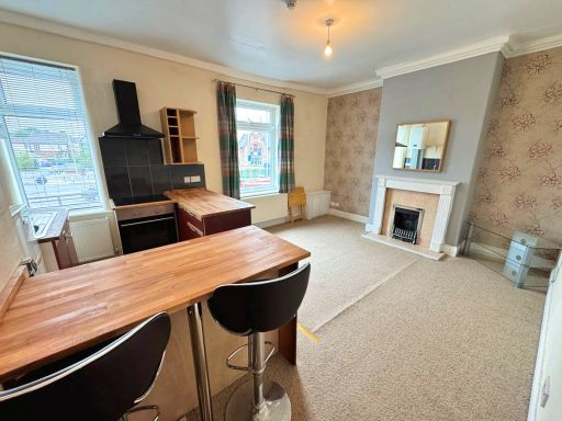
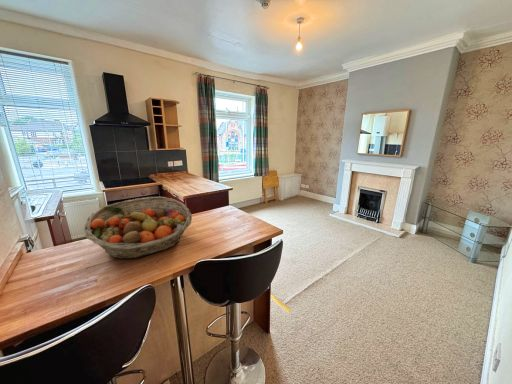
+ fruit basket (144, 224)
